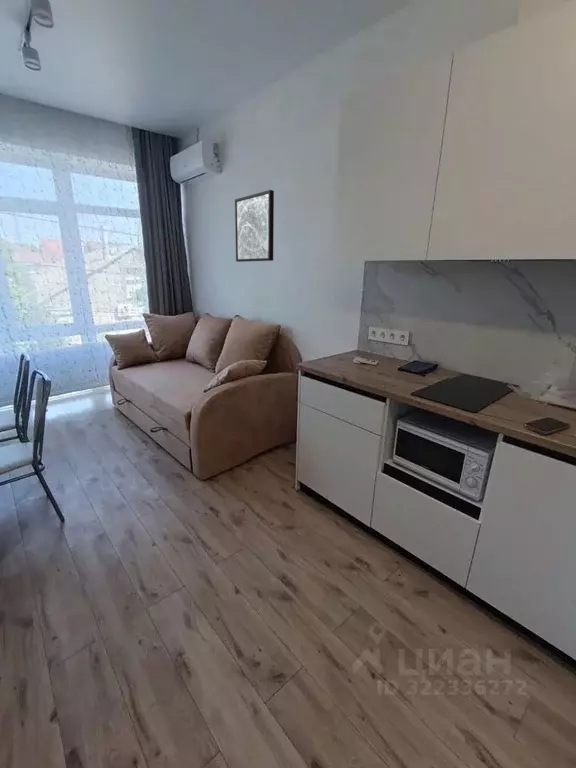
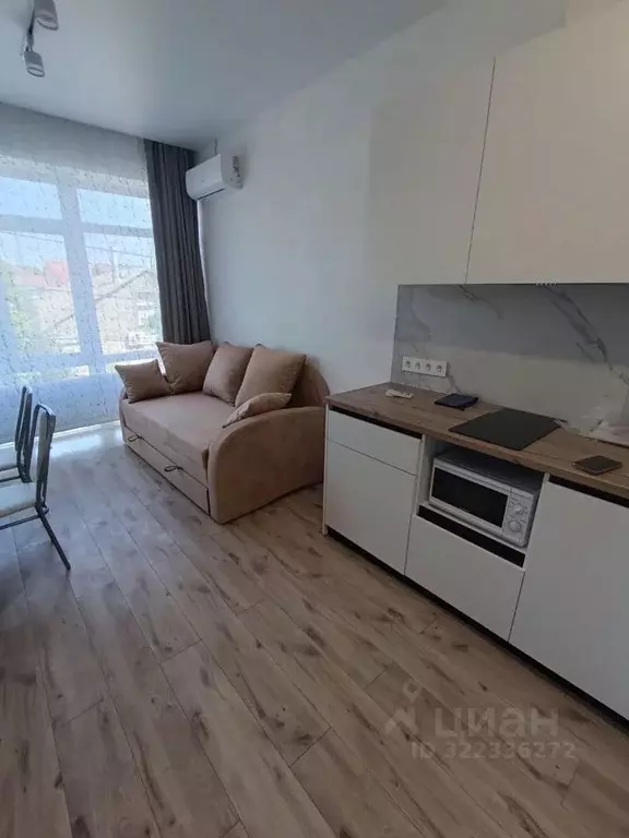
- wall art (253, 229)
